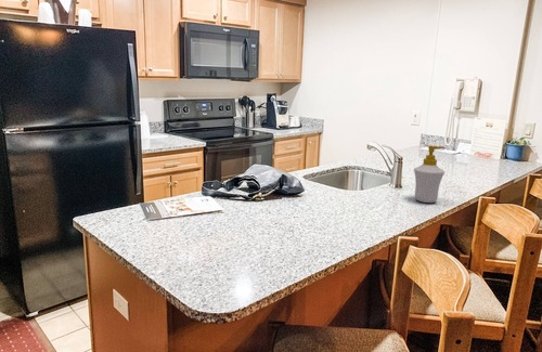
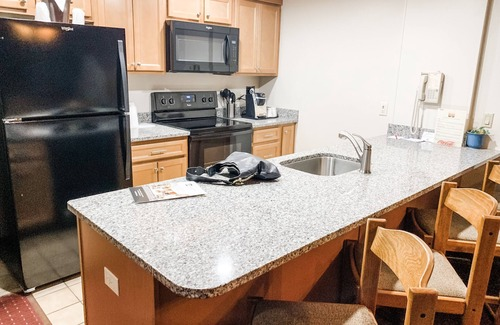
- soap bottle (428, 173)
